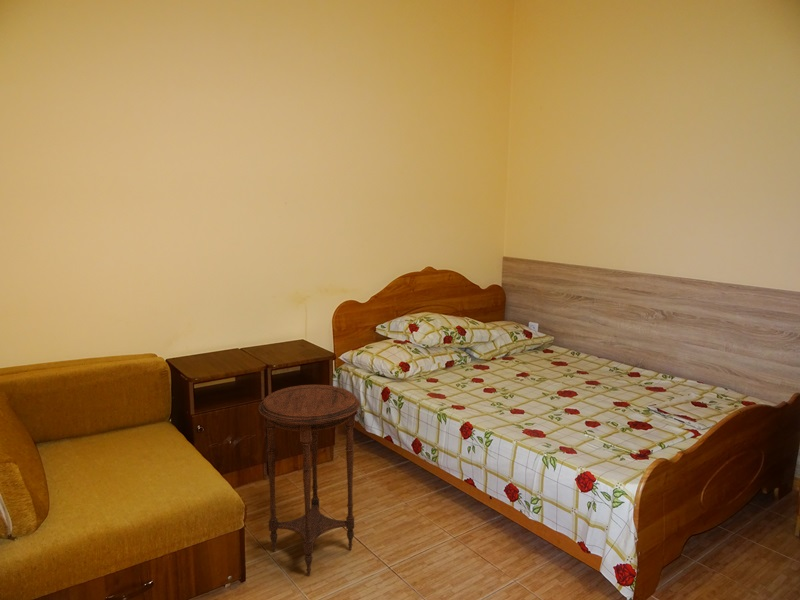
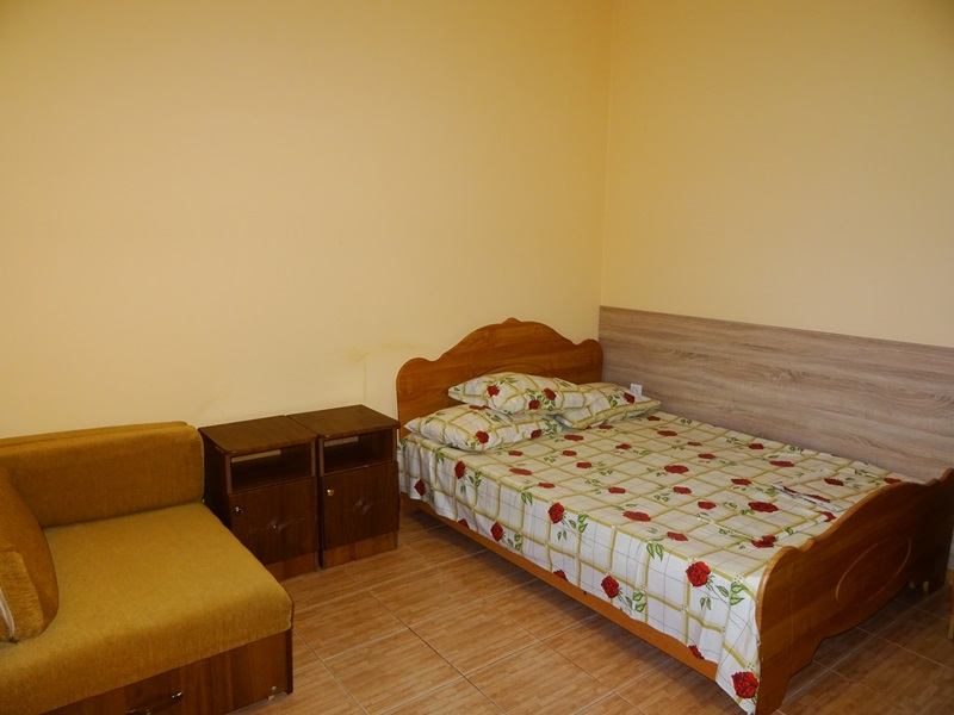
- side table (310, 476)
